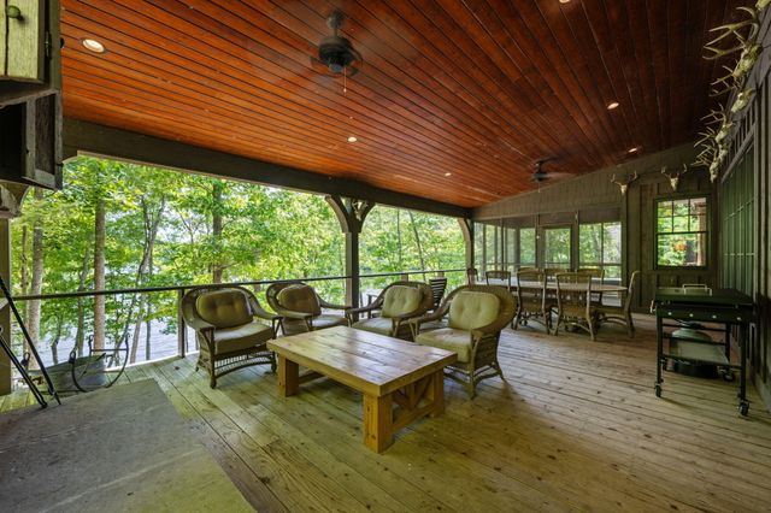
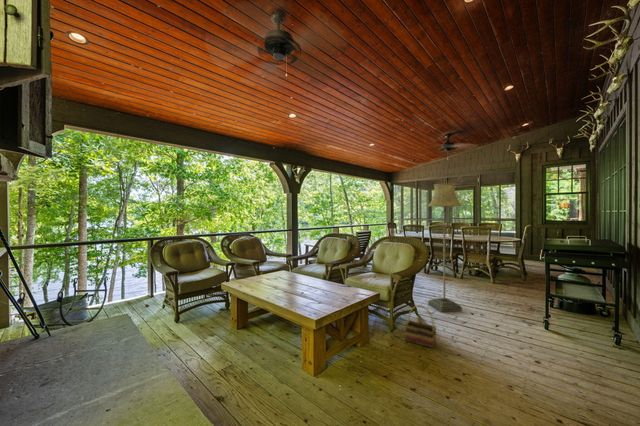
+ basket (420, 323)
+ floor lamp (444, 245)
